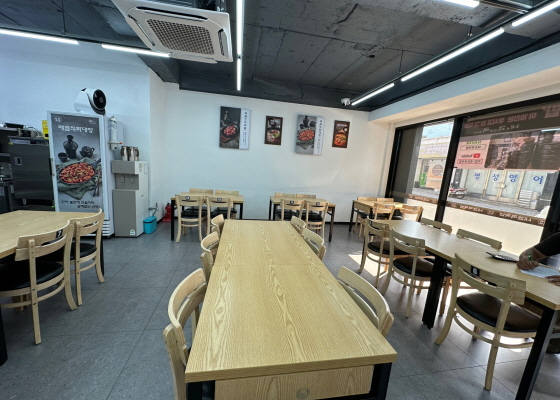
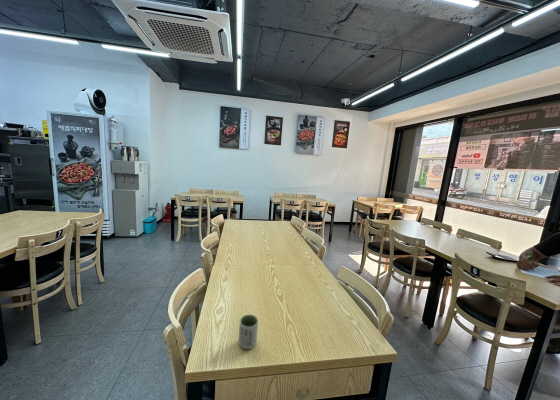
+ cup (248, 331)
